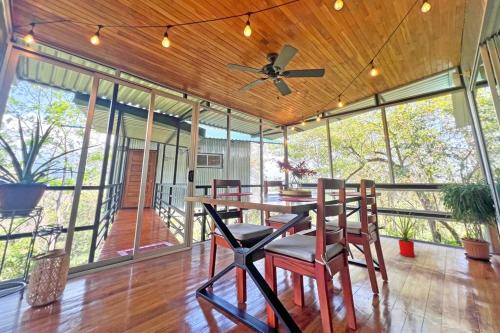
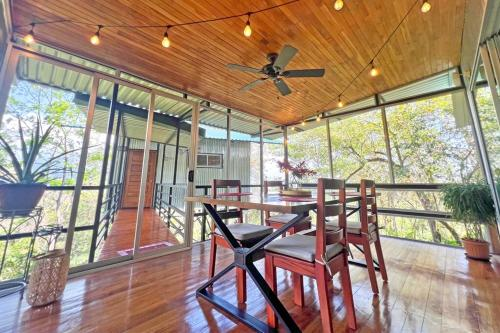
- house plant (405, 232)
